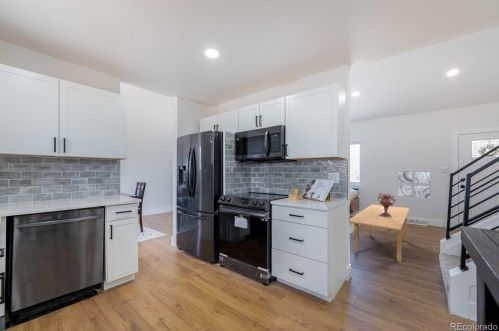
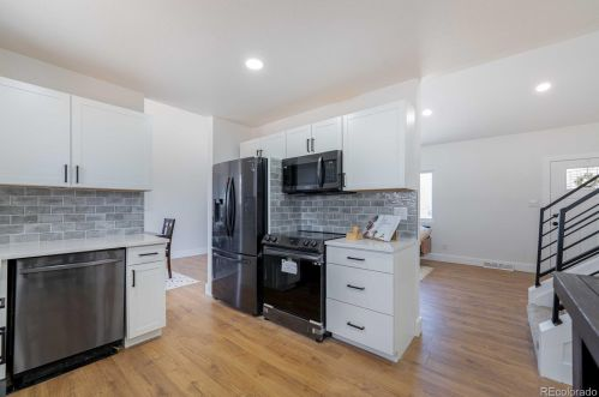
- dining table (382, 227)
- wall art (412, 183)
- decorative urn (386, 204)
